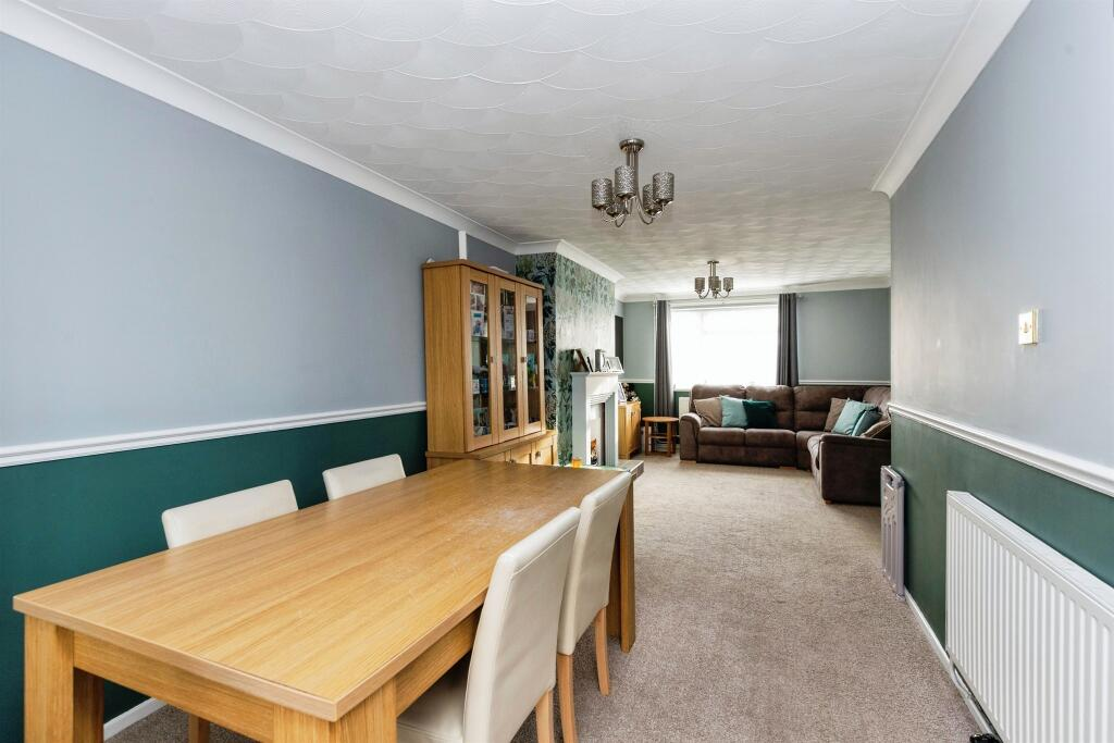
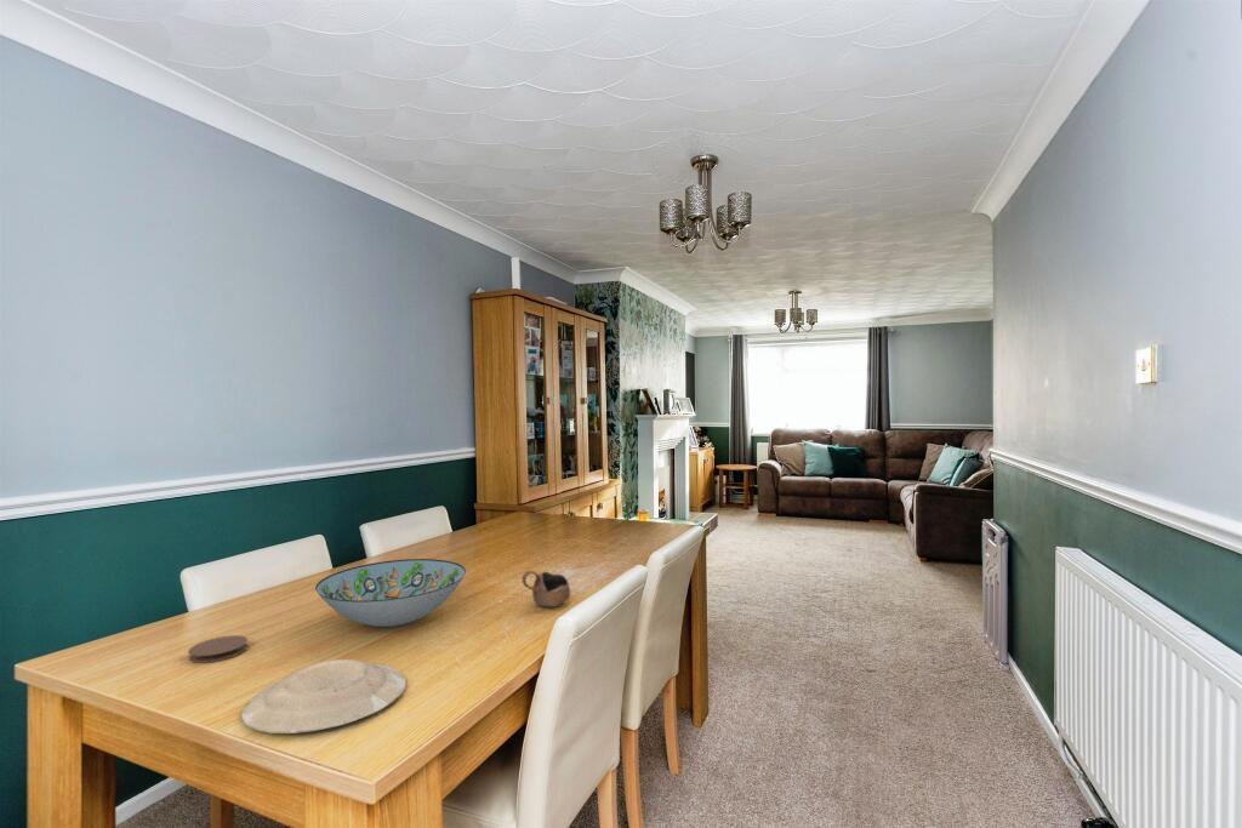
+ decorative bowl (394, 598)
+ coaster (218, 647)
+ cup (546, 584)
+ plate (327, 685)
